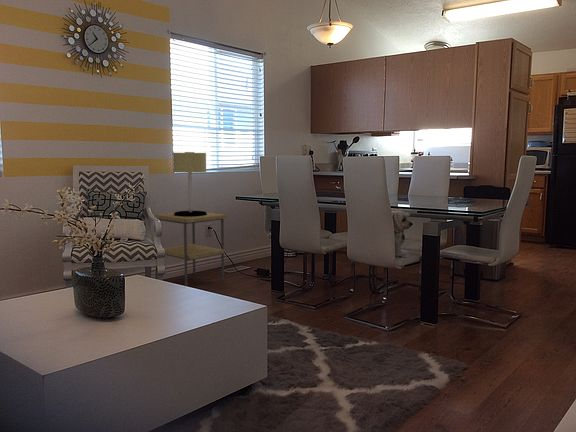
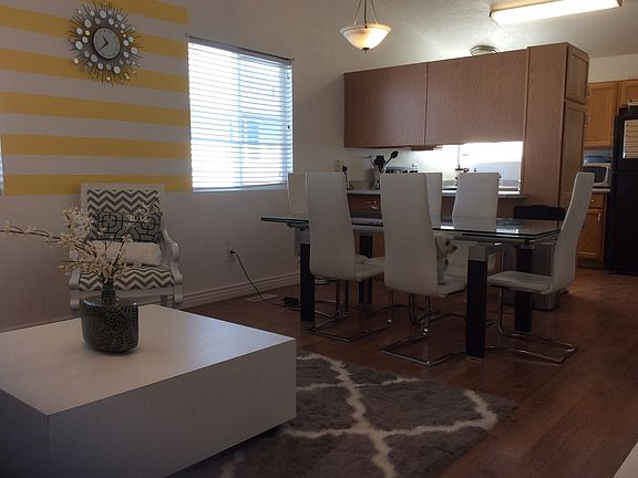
- table lamp (190, 183)
- side table (191, 248)
